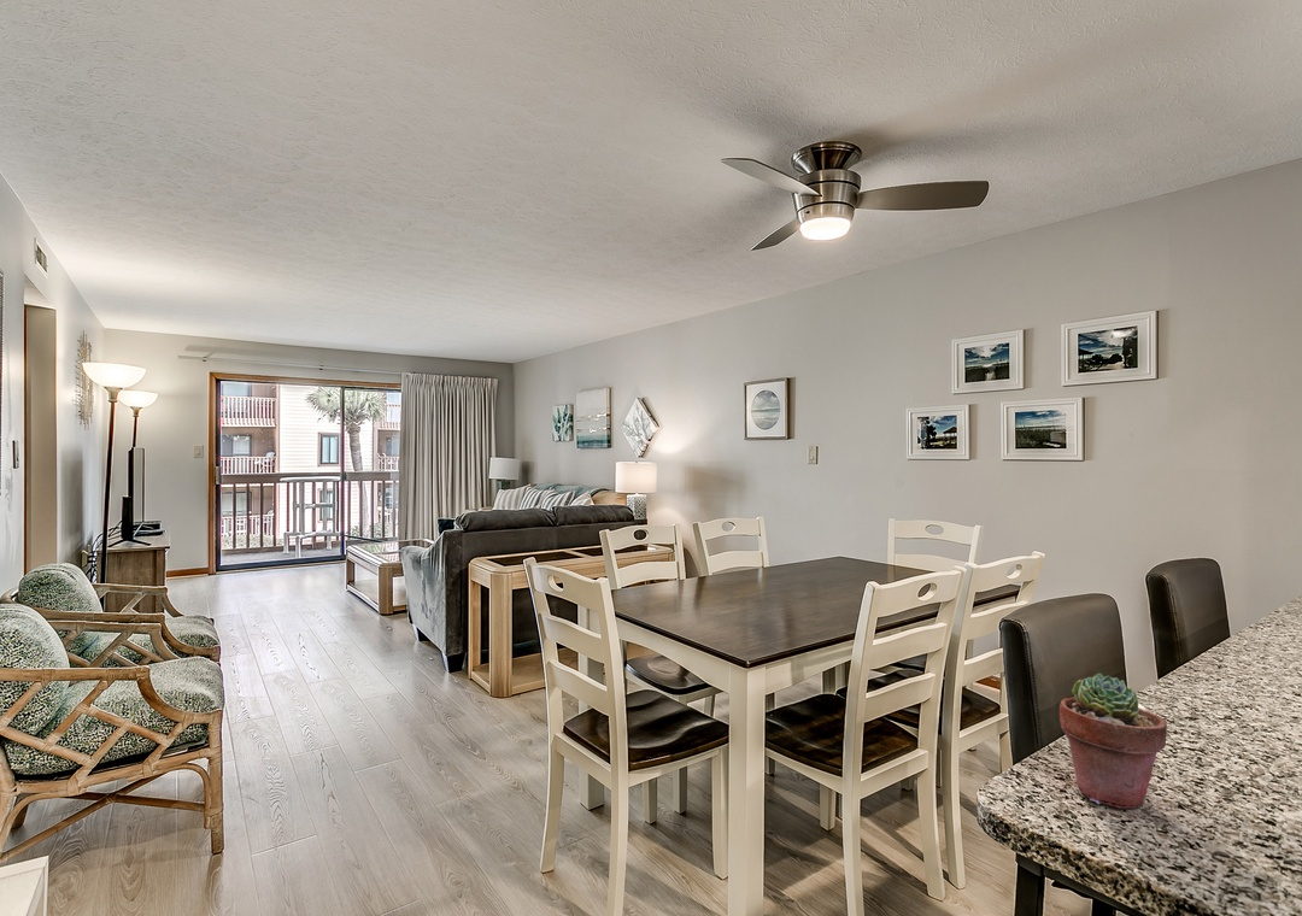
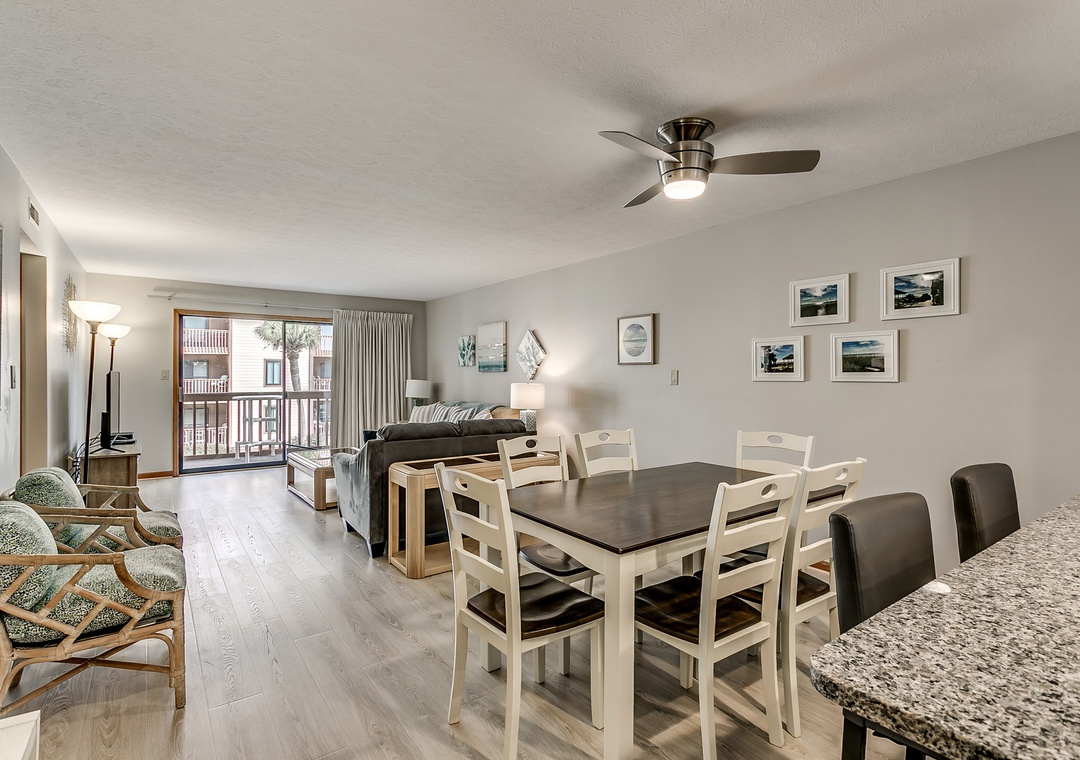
- potted succulent (1110, 734)
